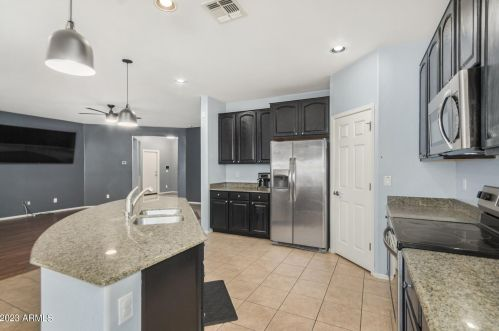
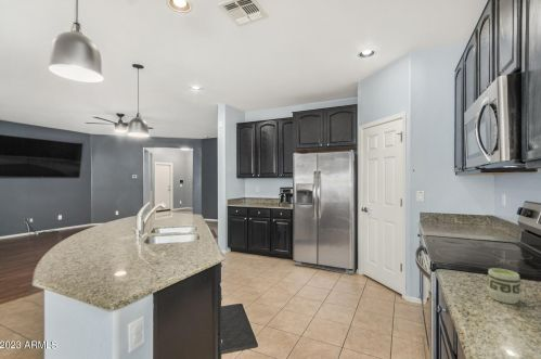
+ cup (503, 285)
